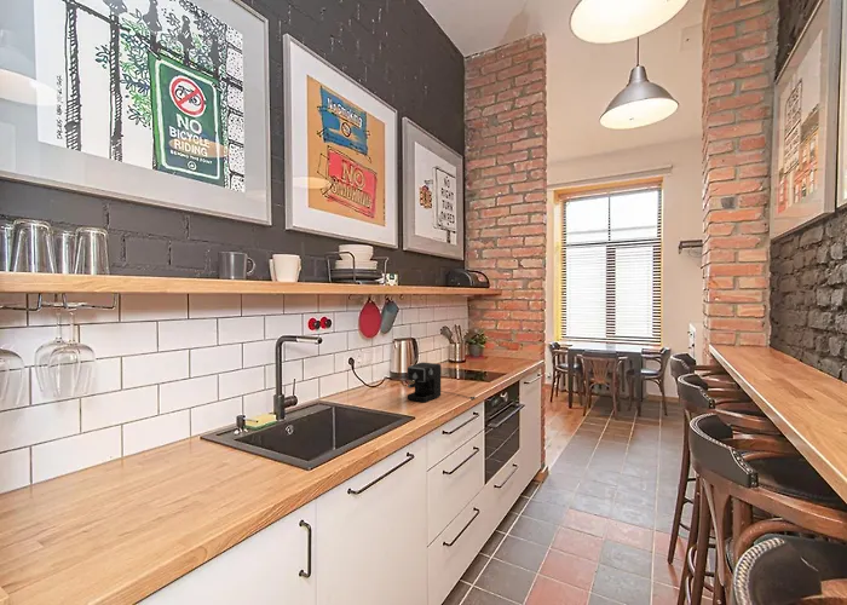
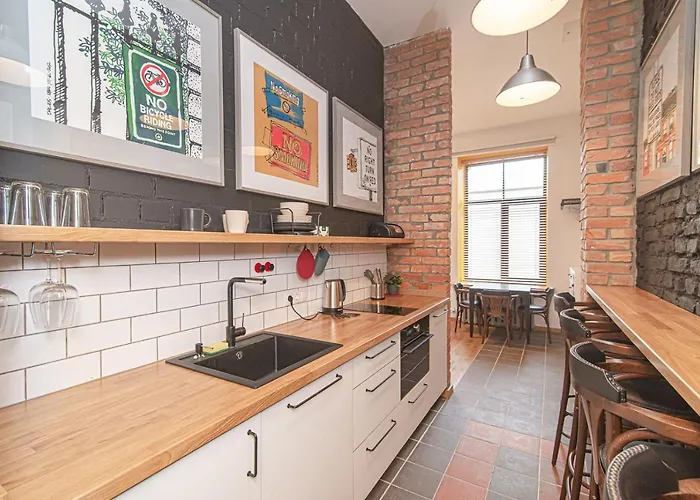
- coffee maker (439, 382)
